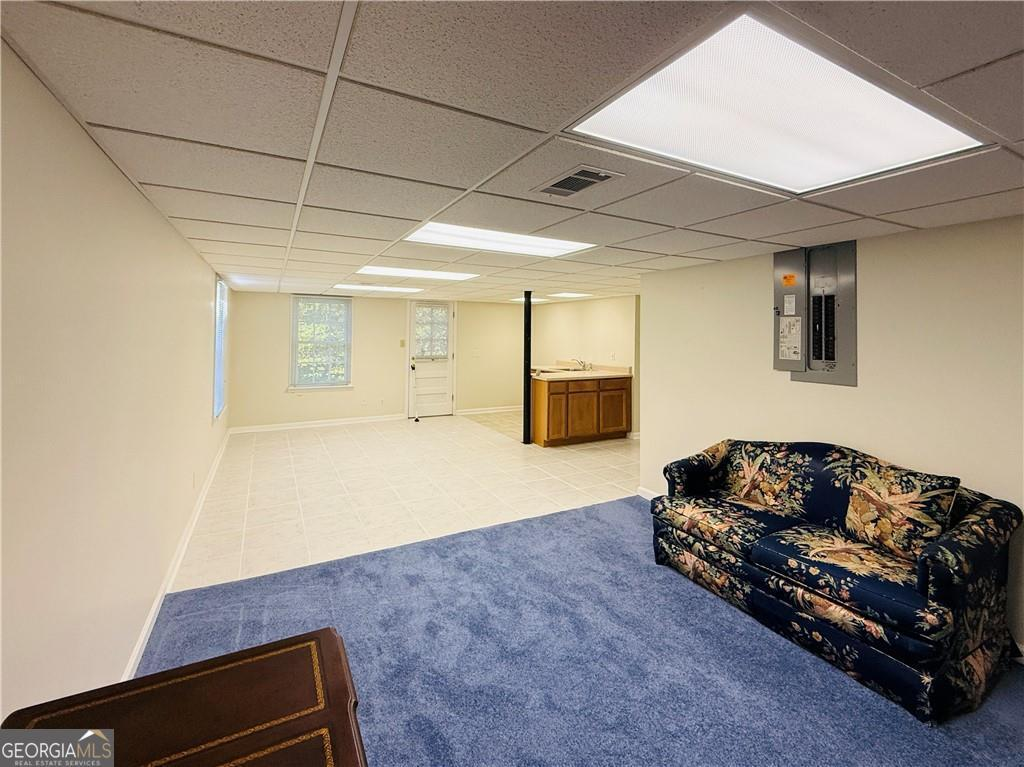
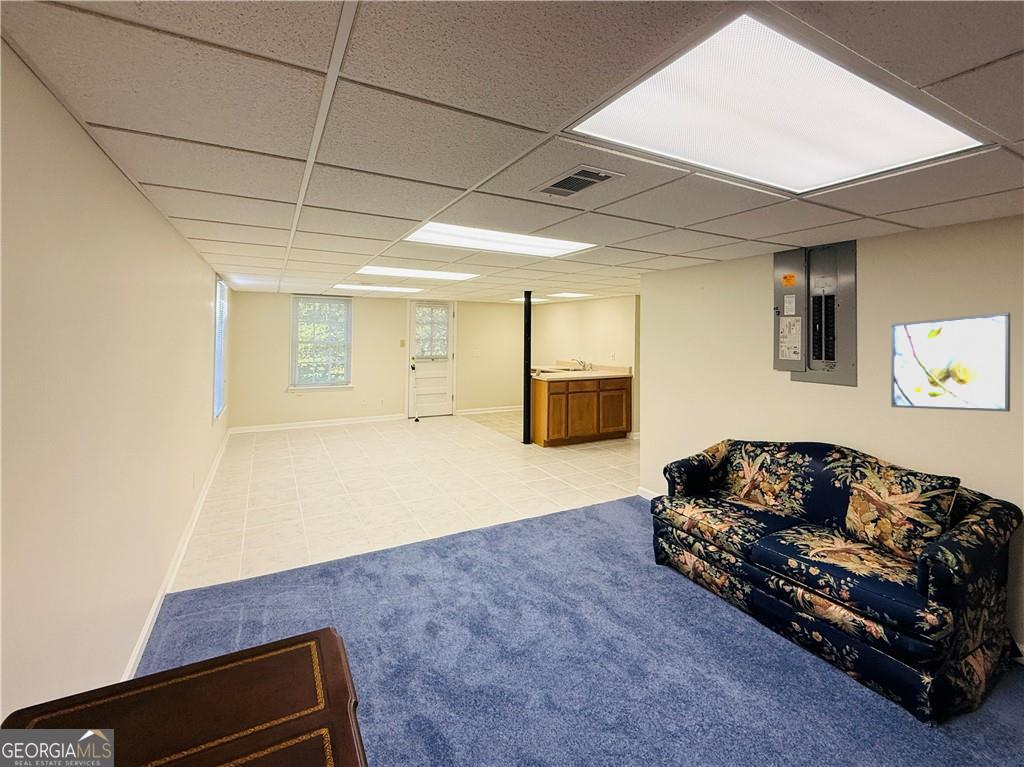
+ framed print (945, 363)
